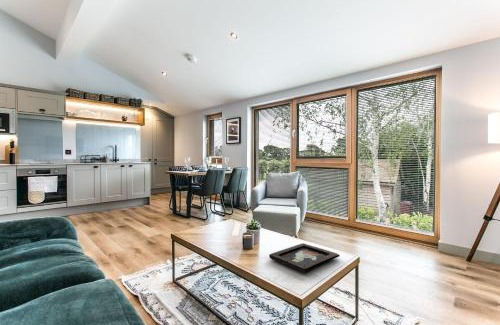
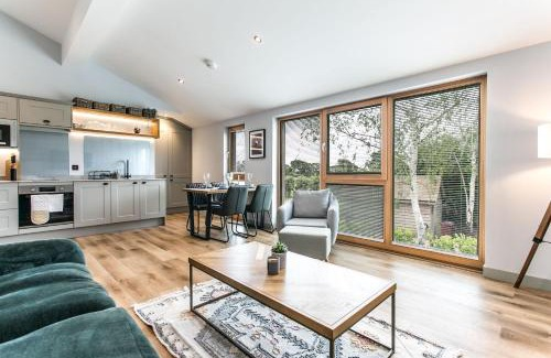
- decorative tray (304, 256)
